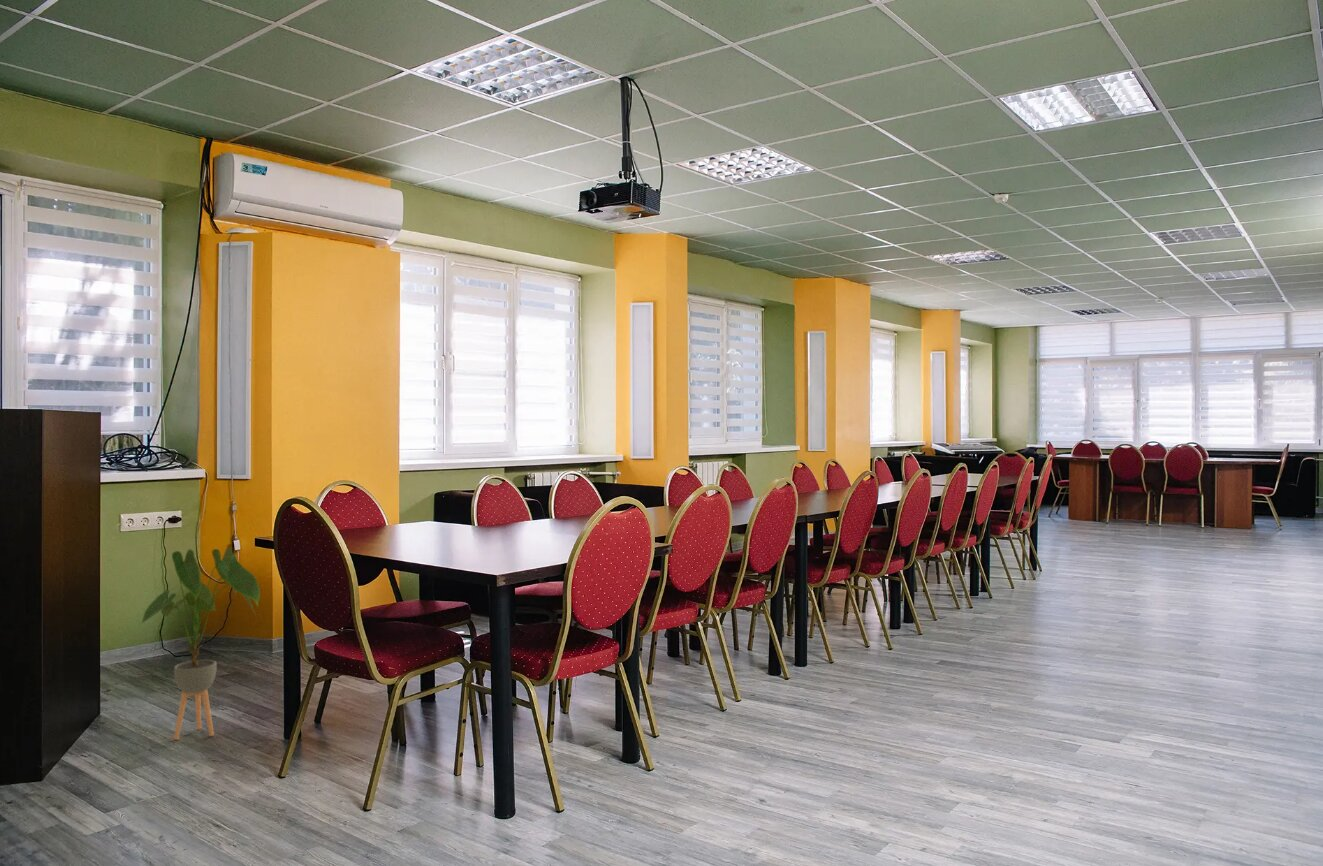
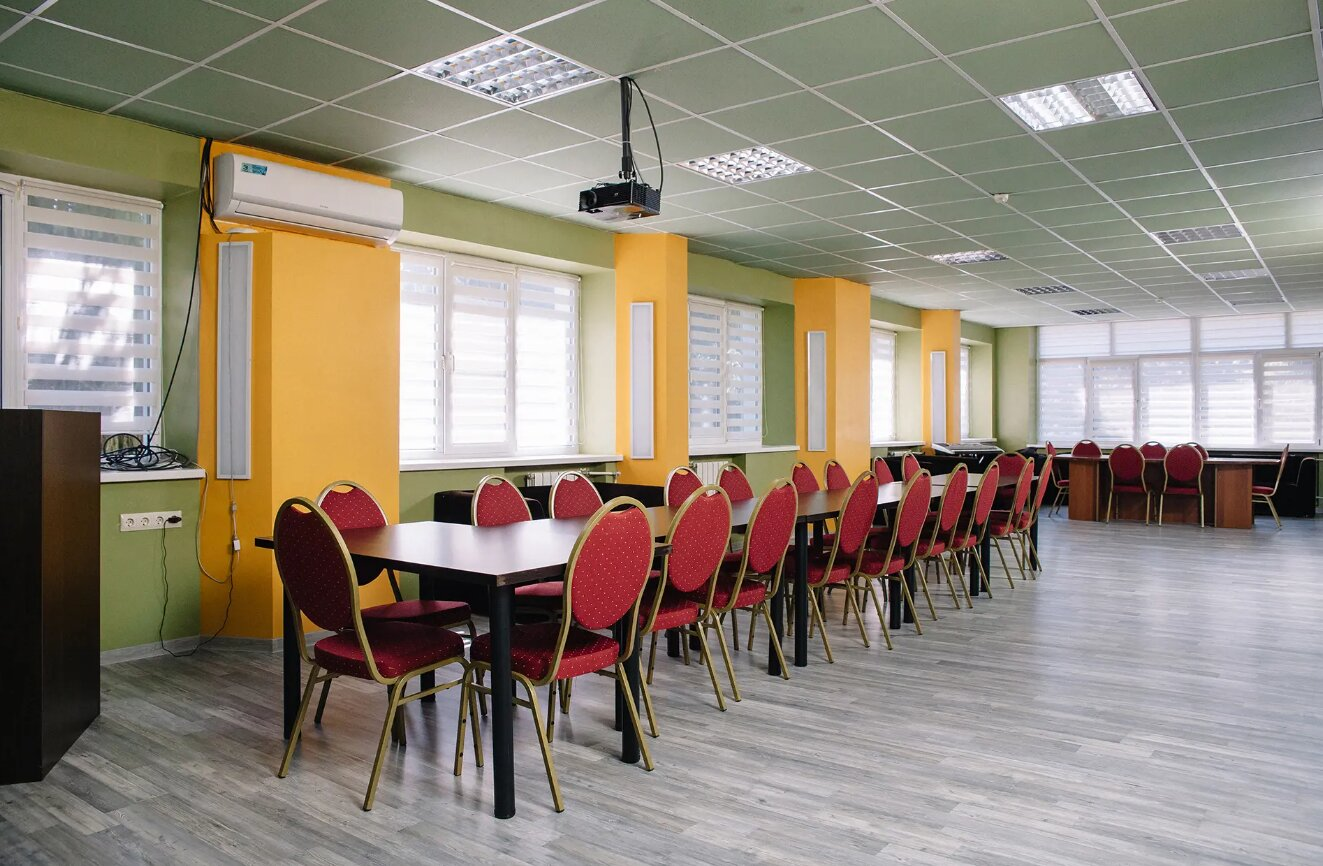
- house plant (203, 639)
